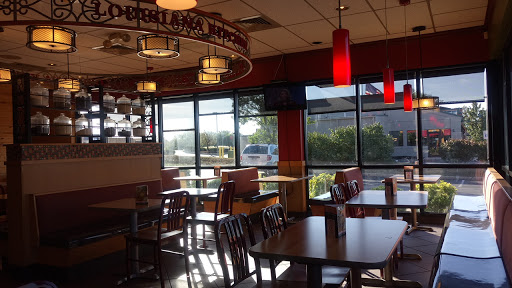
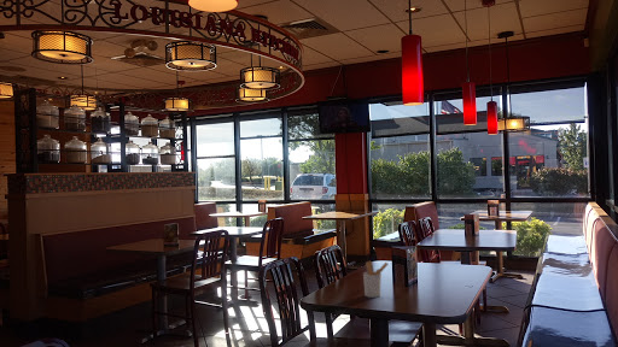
+ utensil holder (377, 278)
